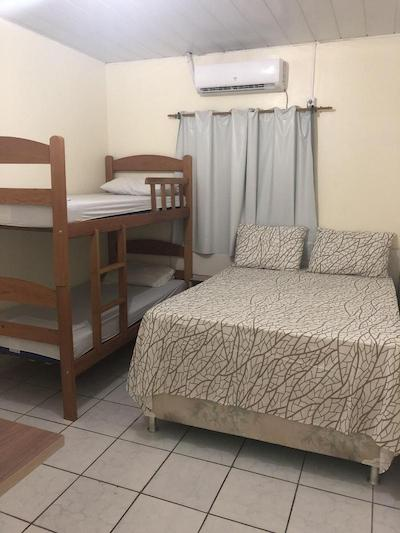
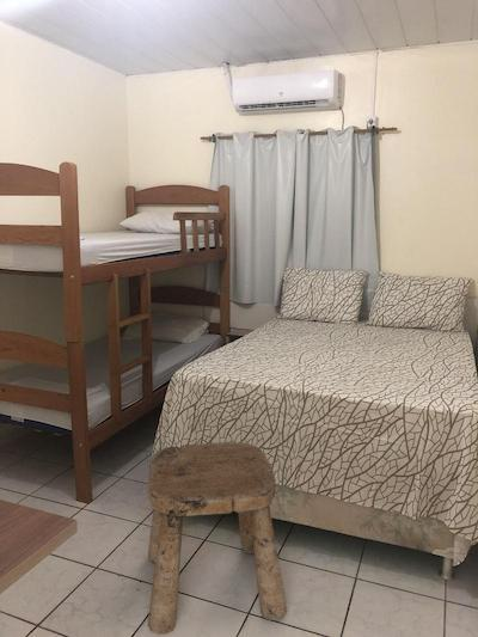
+ stool (209, 514)
